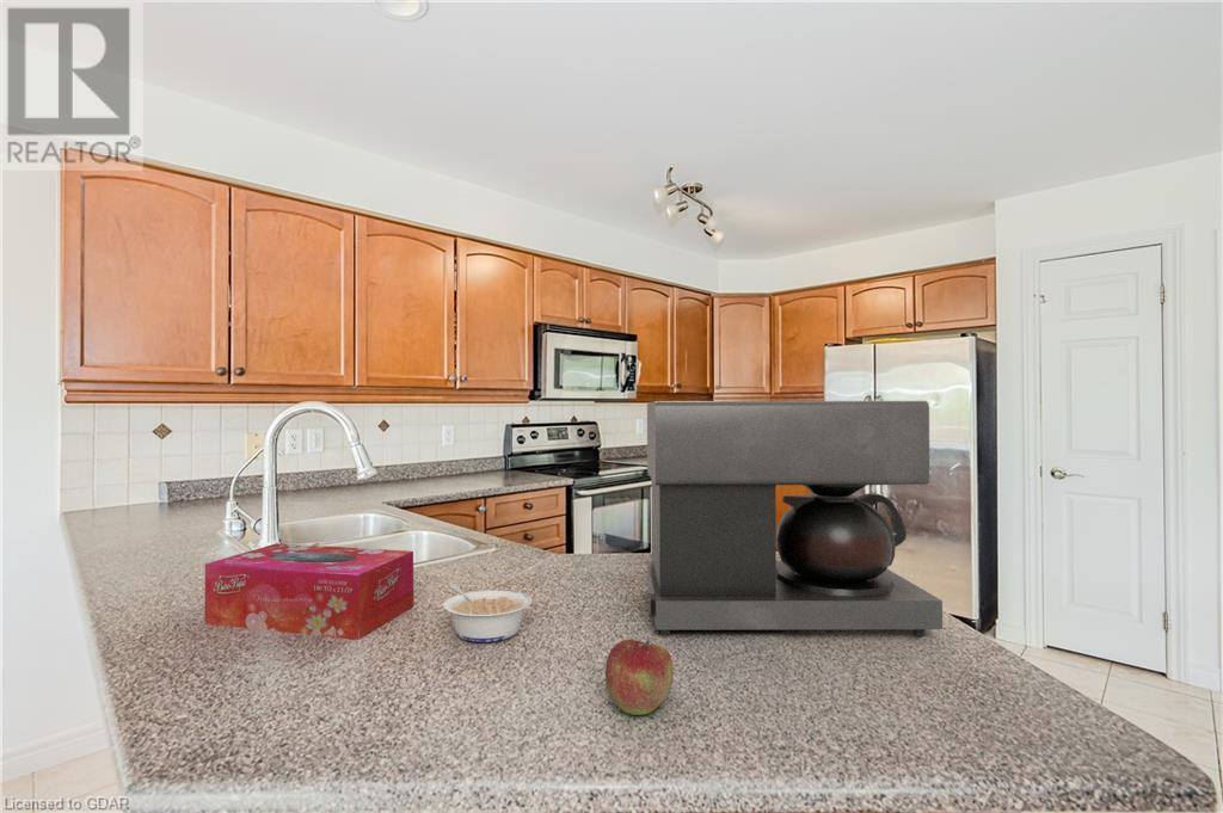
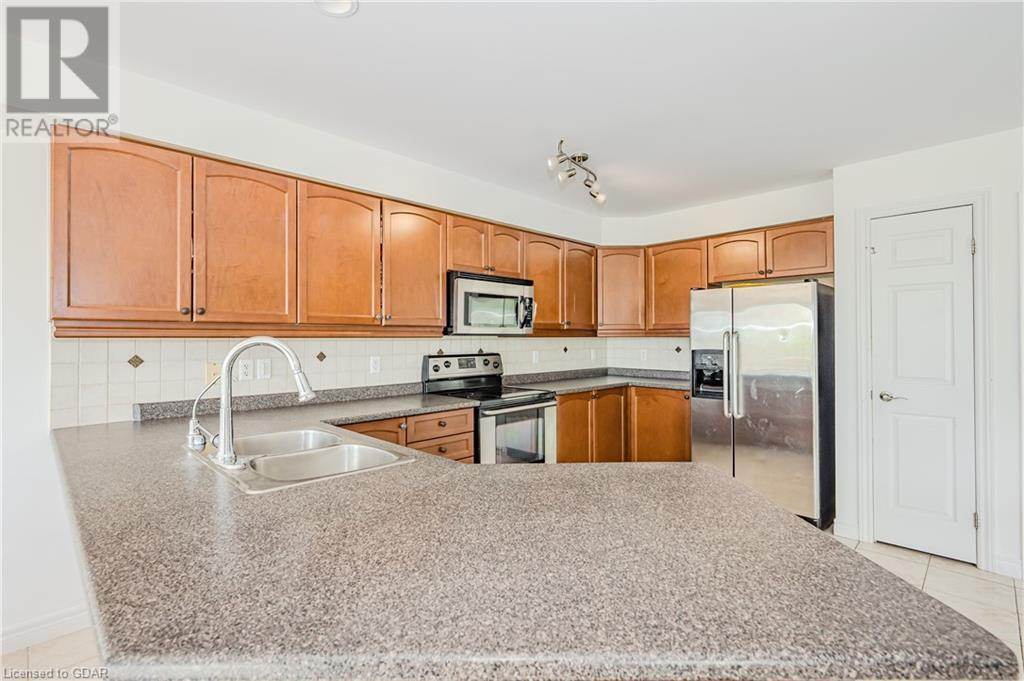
- tissue box (313, 586)
- coffee maker (775, 506)
- legume (484, 614)
- fruit (639, 672)
